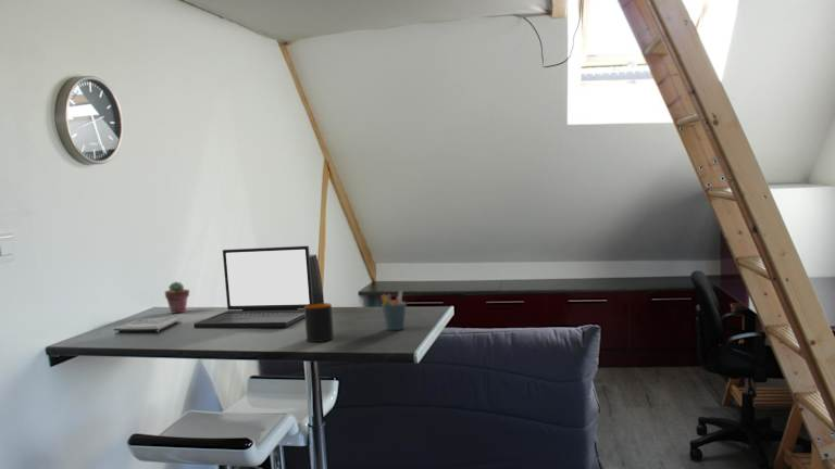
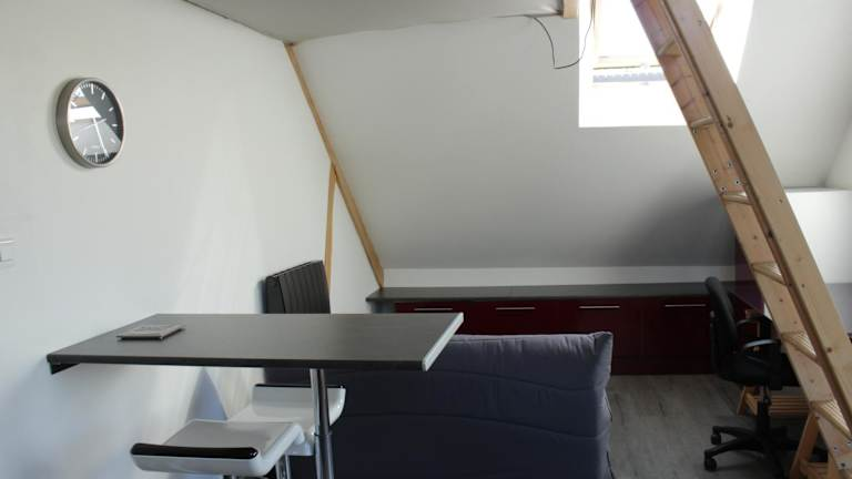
- potted succulent (177, 296)
- pen holder (394, 309)
- laptop (252, 286)
- mug (322, 320)
